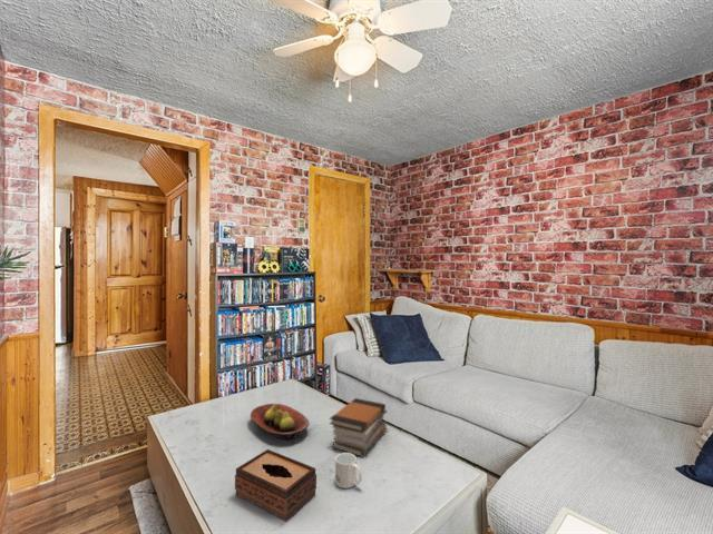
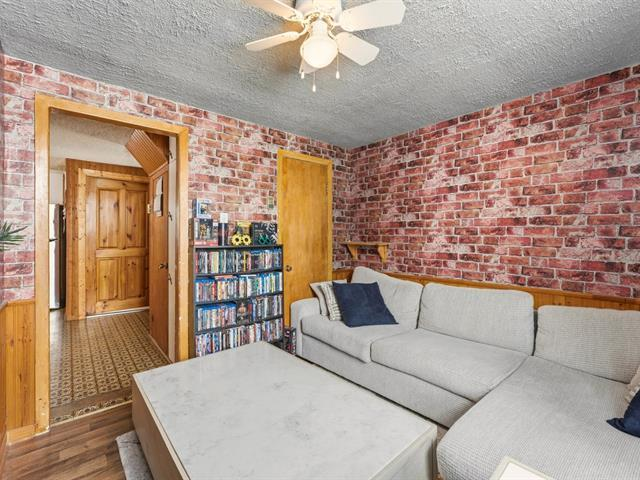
- tissue box (275, 482)
- mug (349, 472)
- book stack (359, 425)
- fruit bowl (279, 418)
